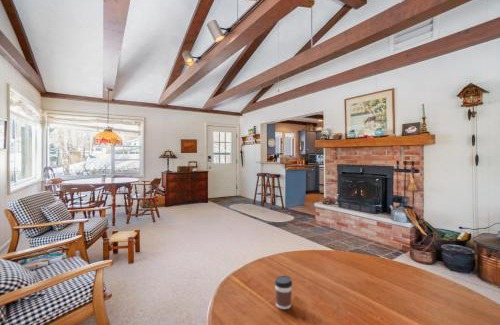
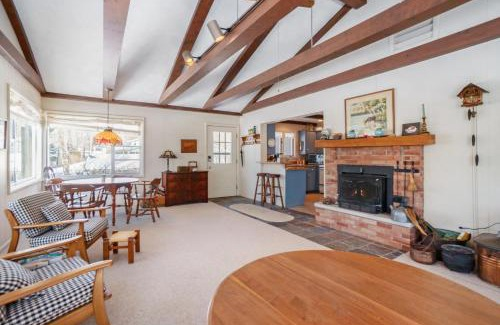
- coffee cup (283, 291)
